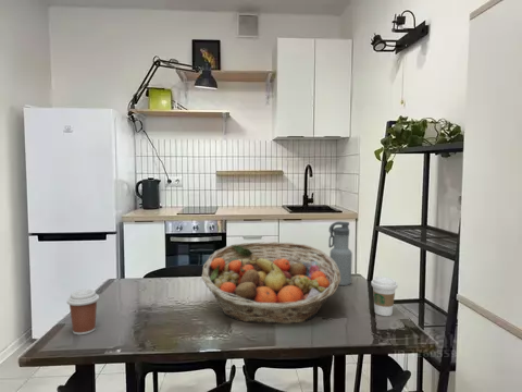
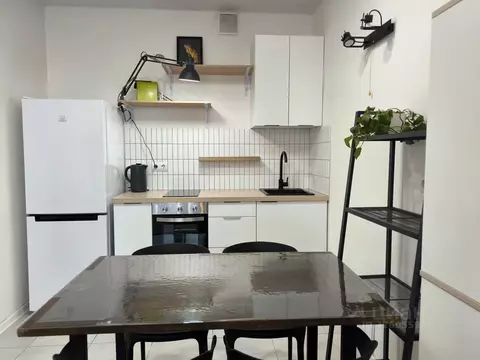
- coffee cup (83, 311)
- water bottle (340, 253)
- fruit basket (270, 279)
- coffee cup (384, 295)
